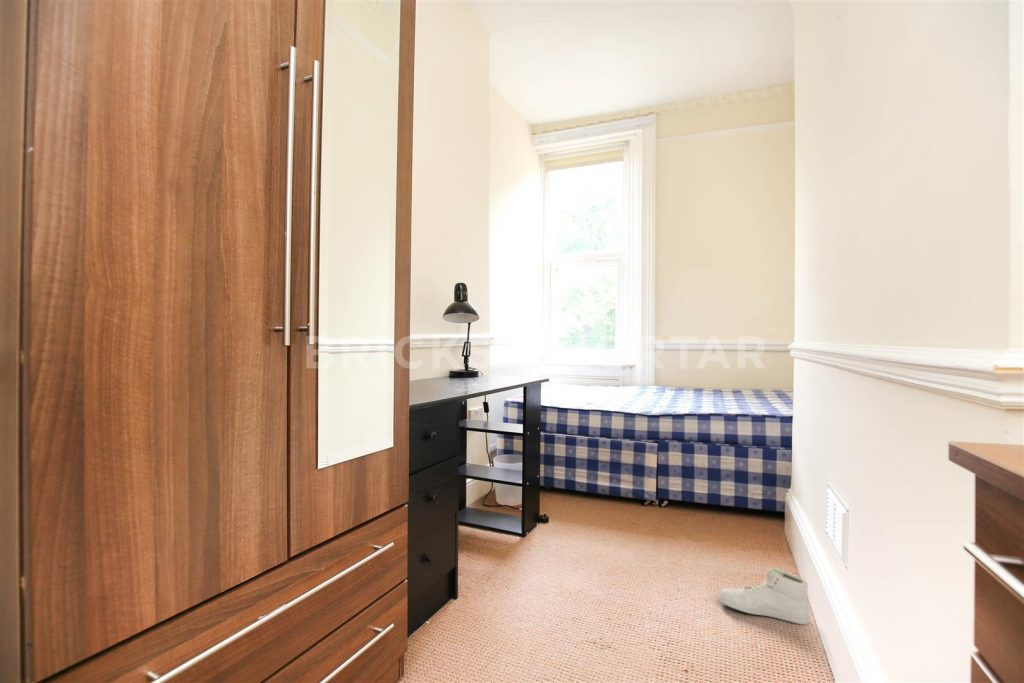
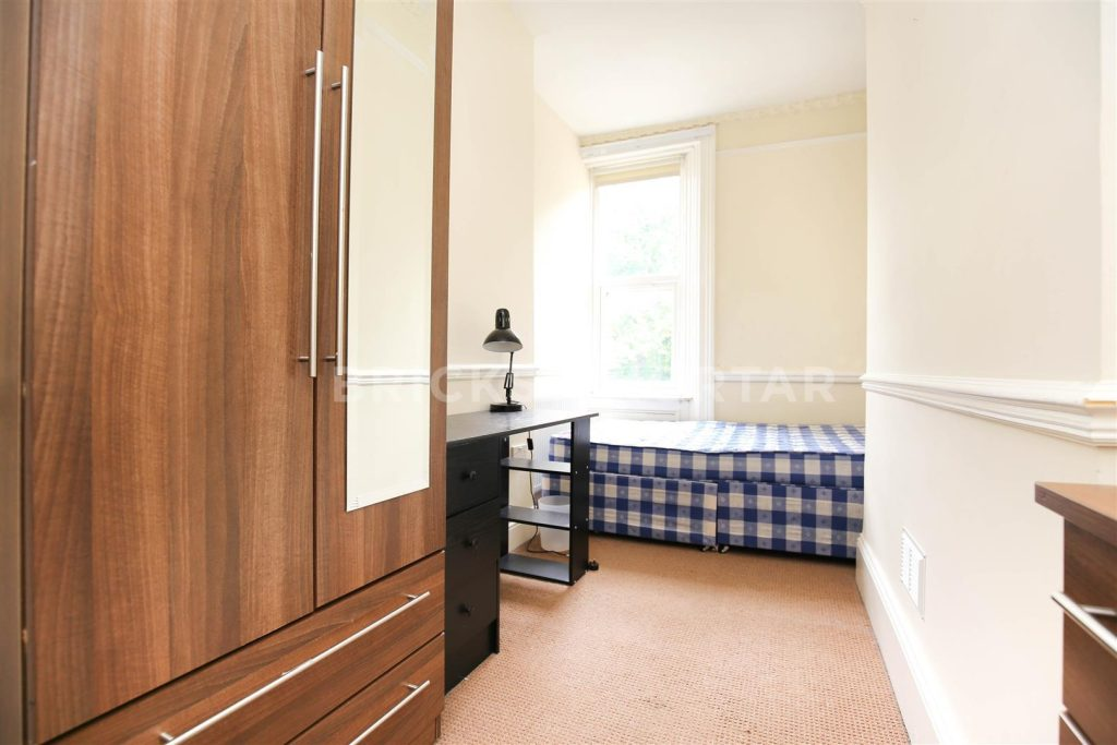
- sneaker (762, 587)
